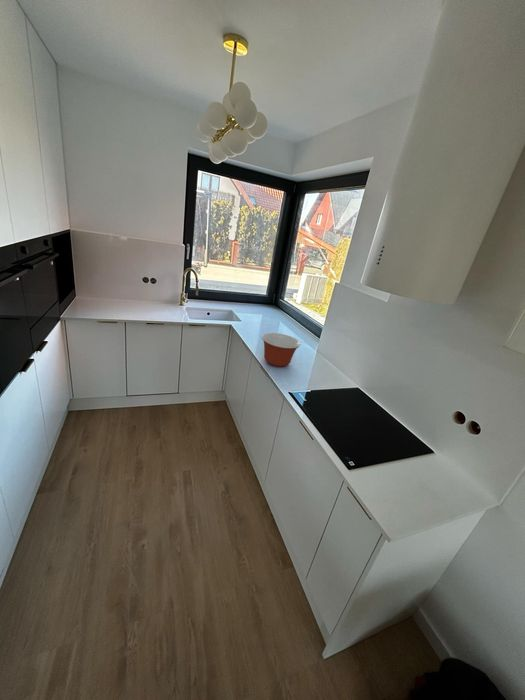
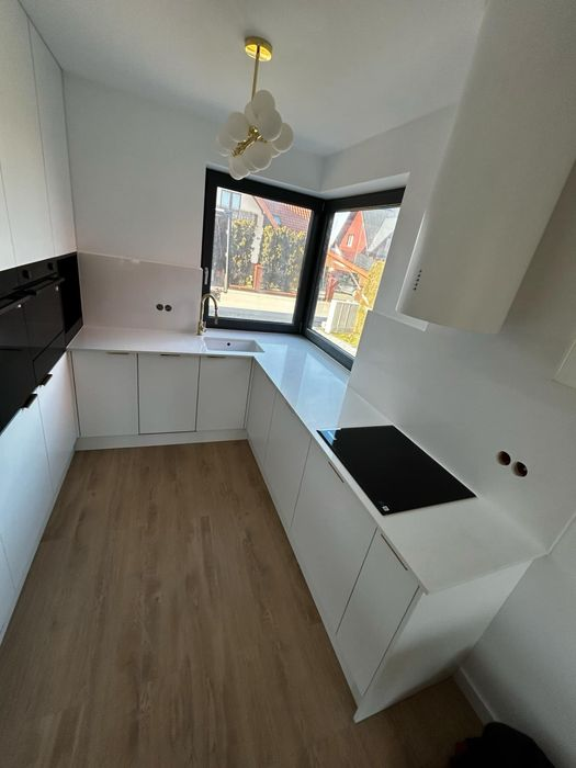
- mixing bowl (278, 351)
